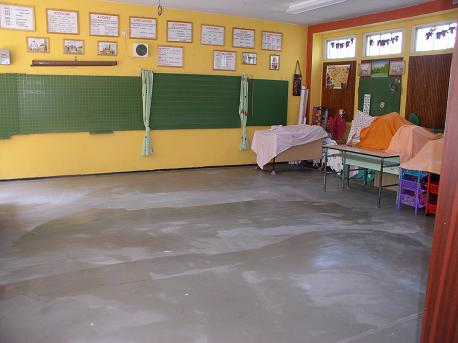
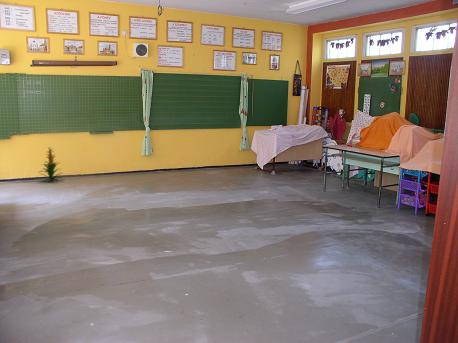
+ indoor plant (51, 163)
